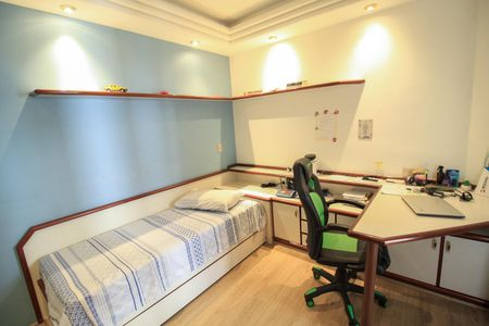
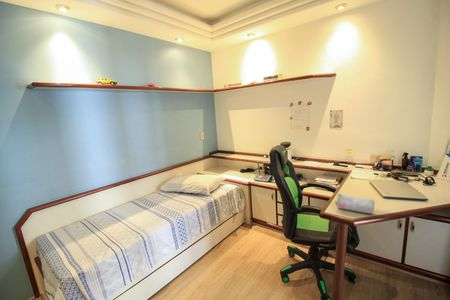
+ pencil case (354, 203)
